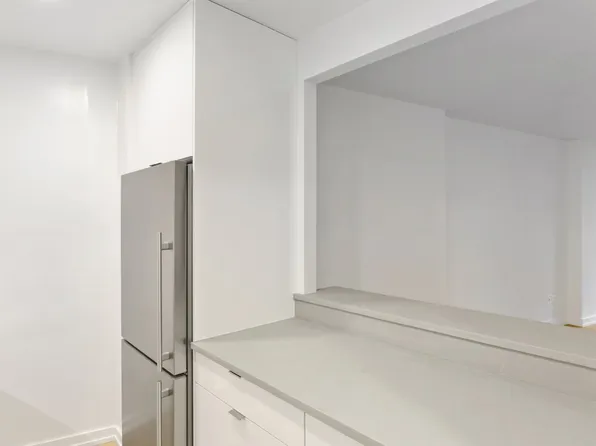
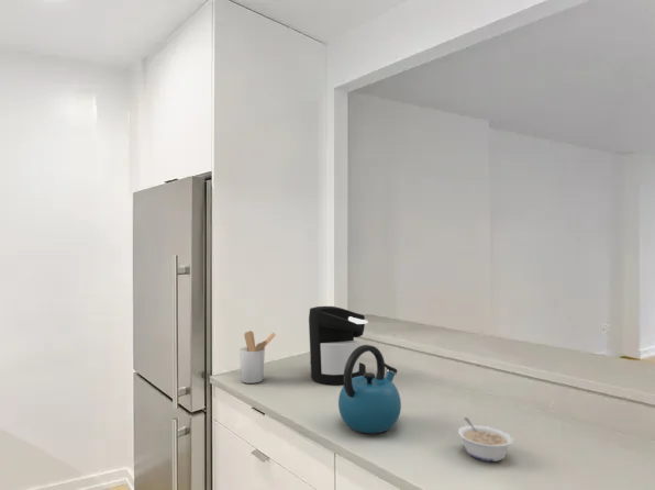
+ legume (482, 442)
+ coffee maker (340, 341)
+ kettle (371, 383)
+ utensil holder (258, 356)
